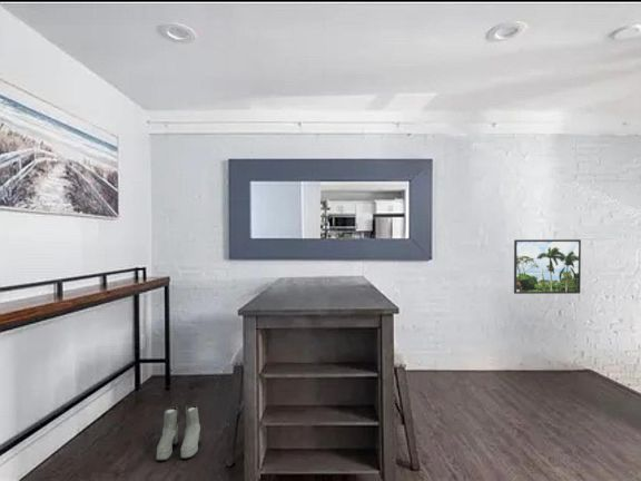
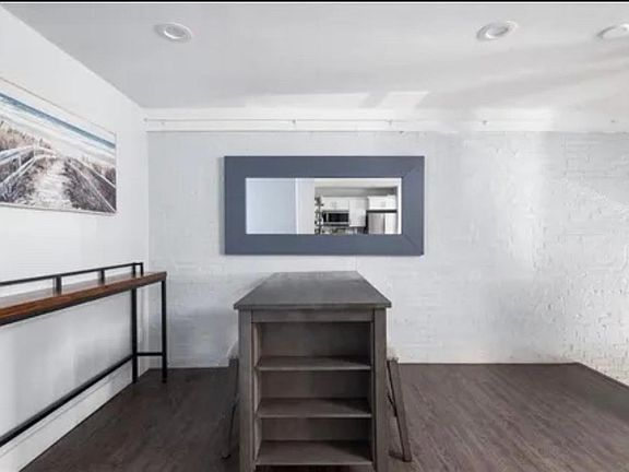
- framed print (546, 266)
- boots (177, 430)
